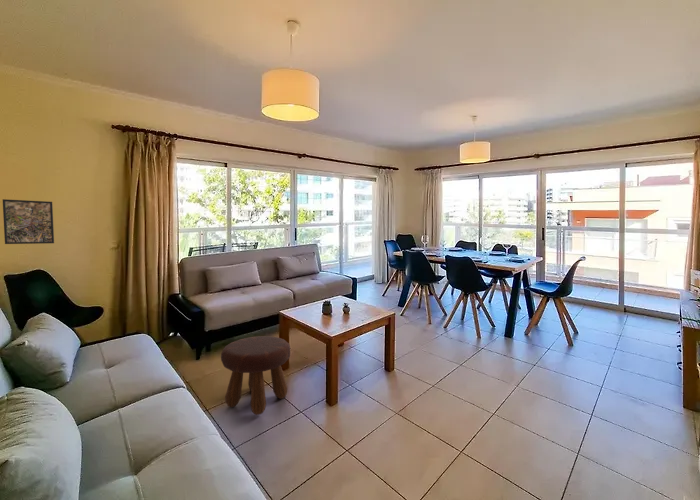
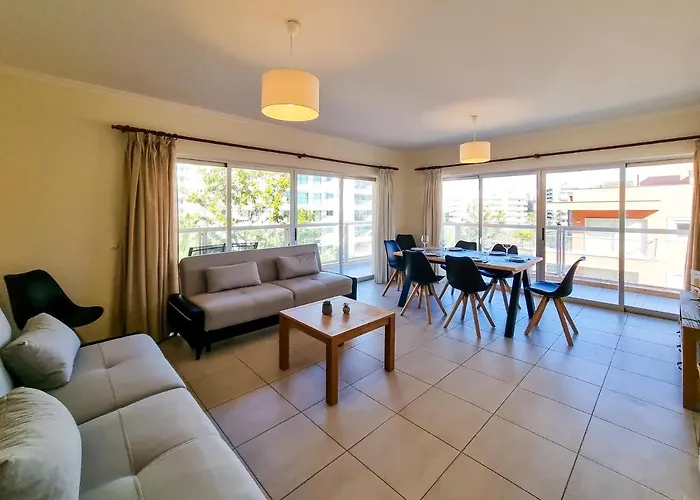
- footstool (257, 373)
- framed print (29, 222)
